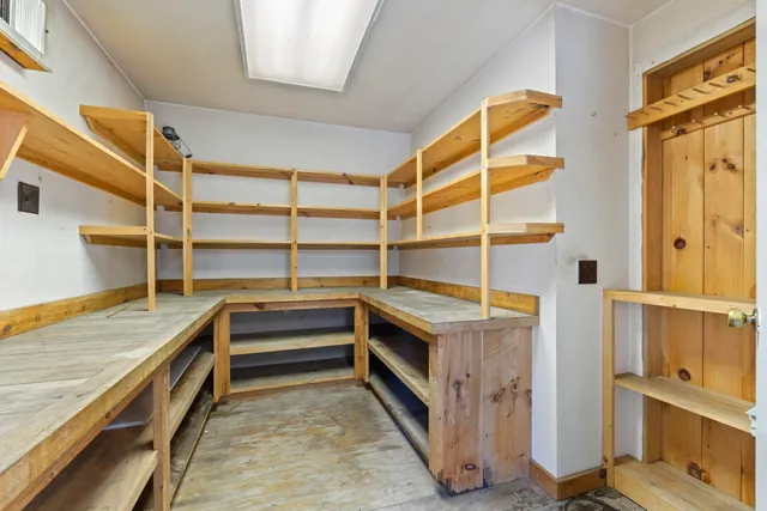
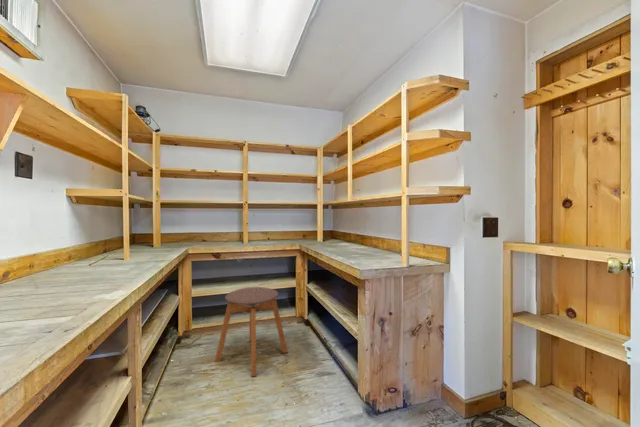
+ stool (252, 323)
